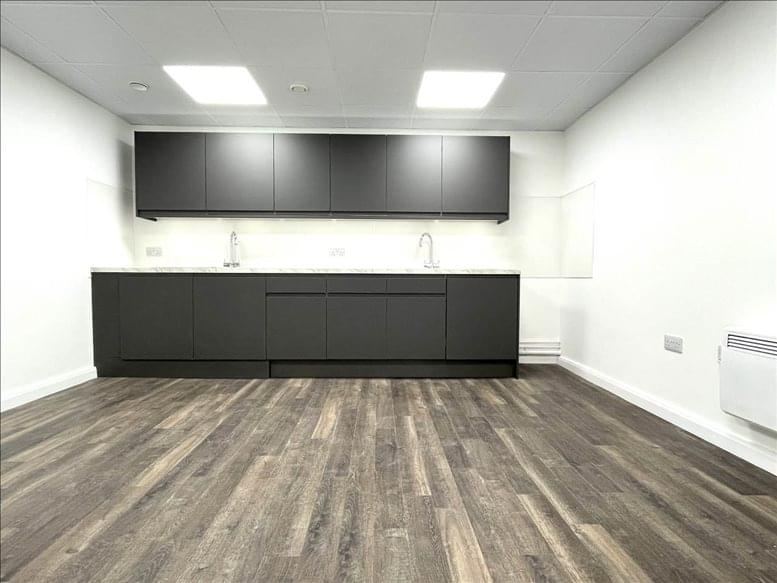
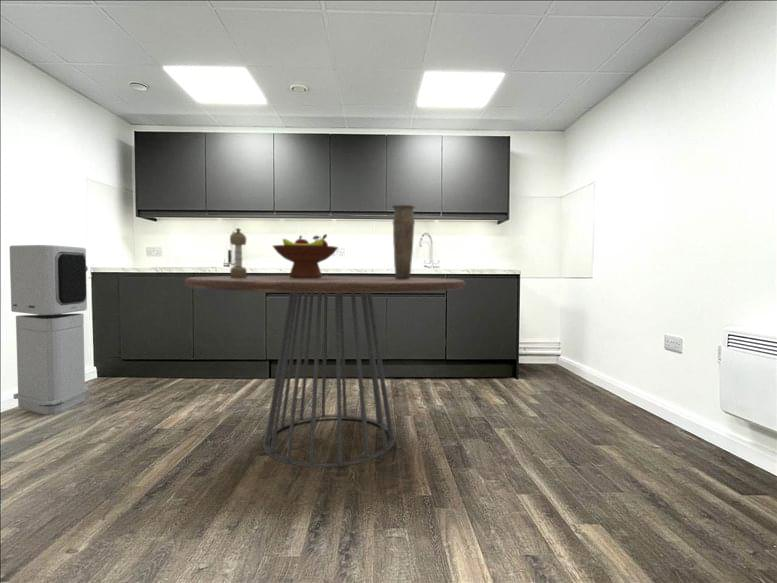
+ fruit bowl (305, 255)
+ dining table (325, 358)
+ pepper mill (237, 252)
+ air purifier (44, 327)
+ vase (403, 242)
